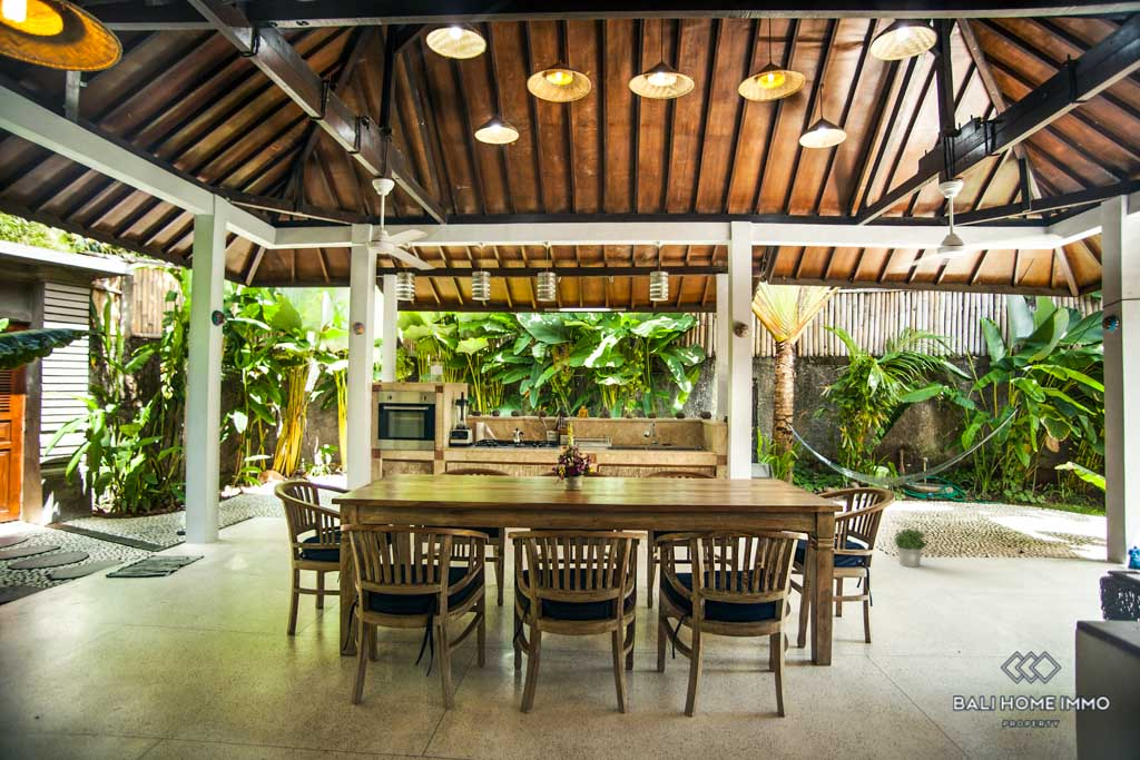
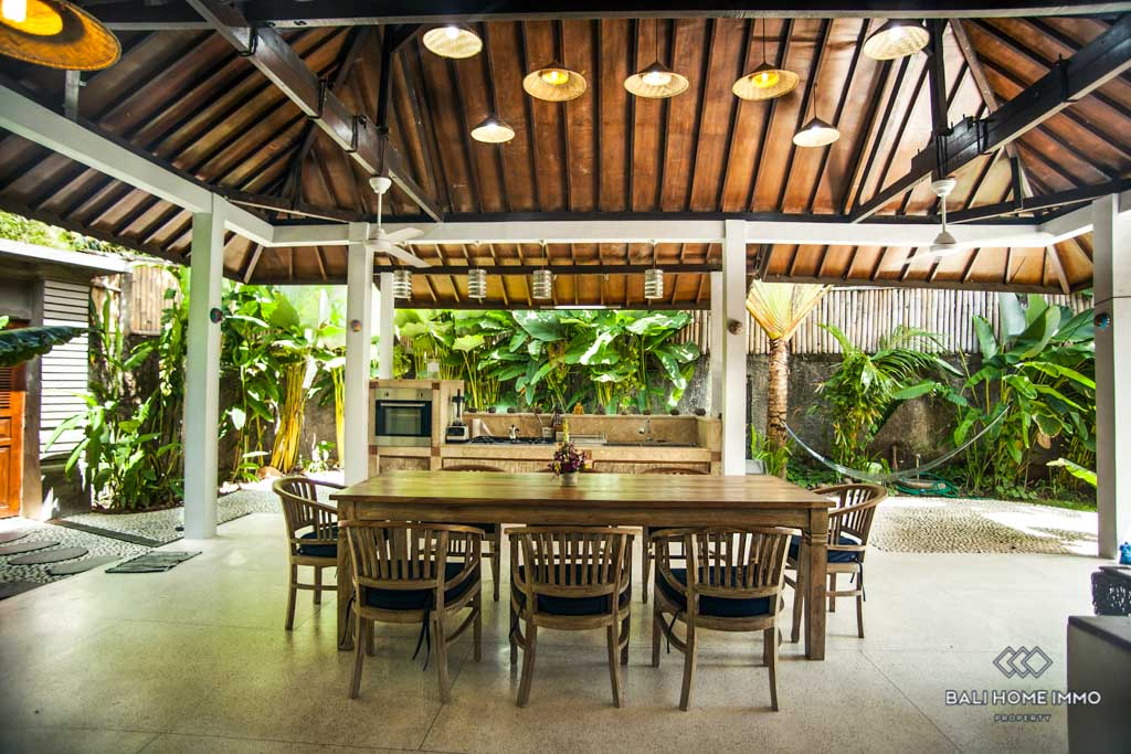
- potted plant (911, 545)
